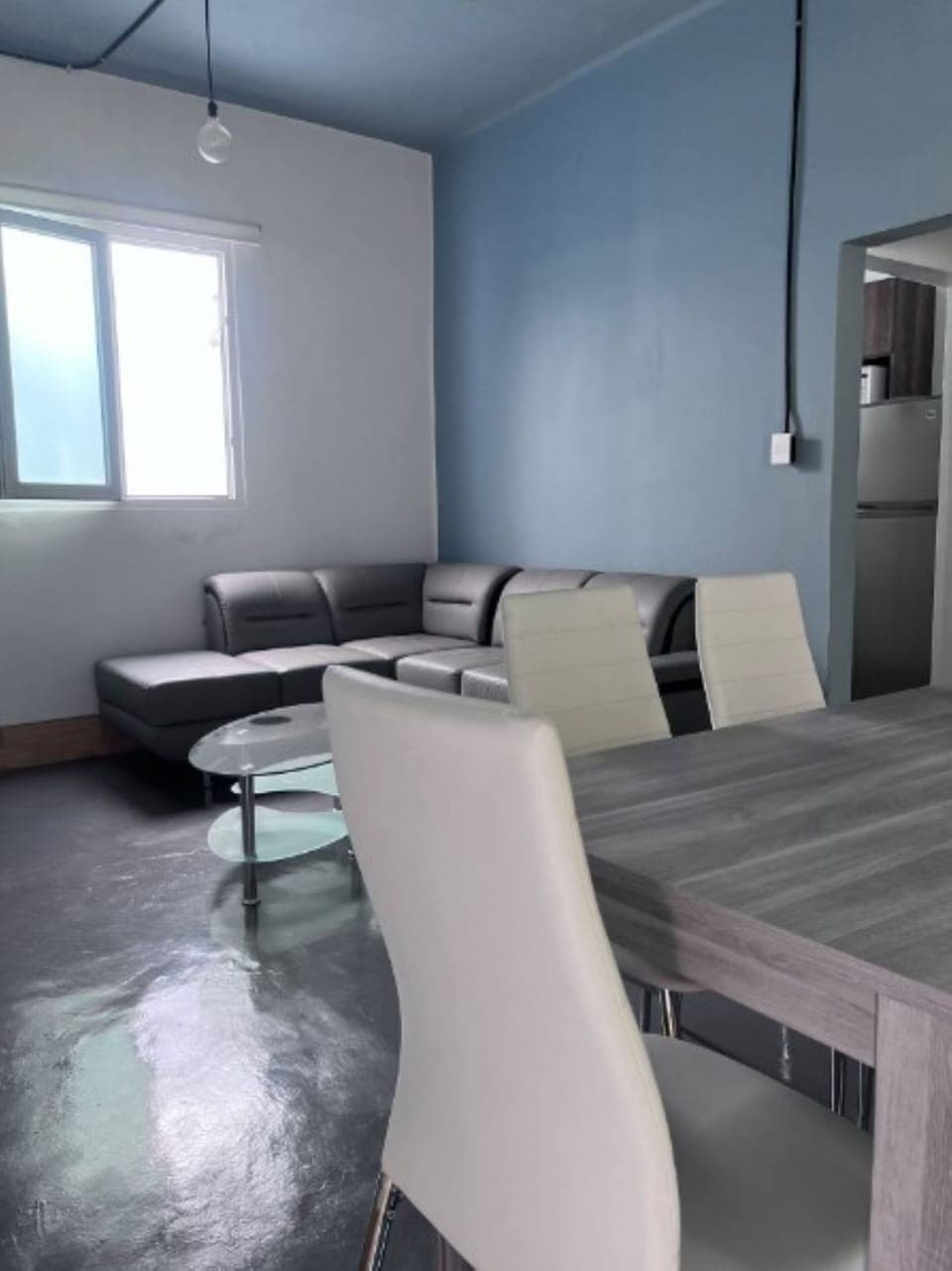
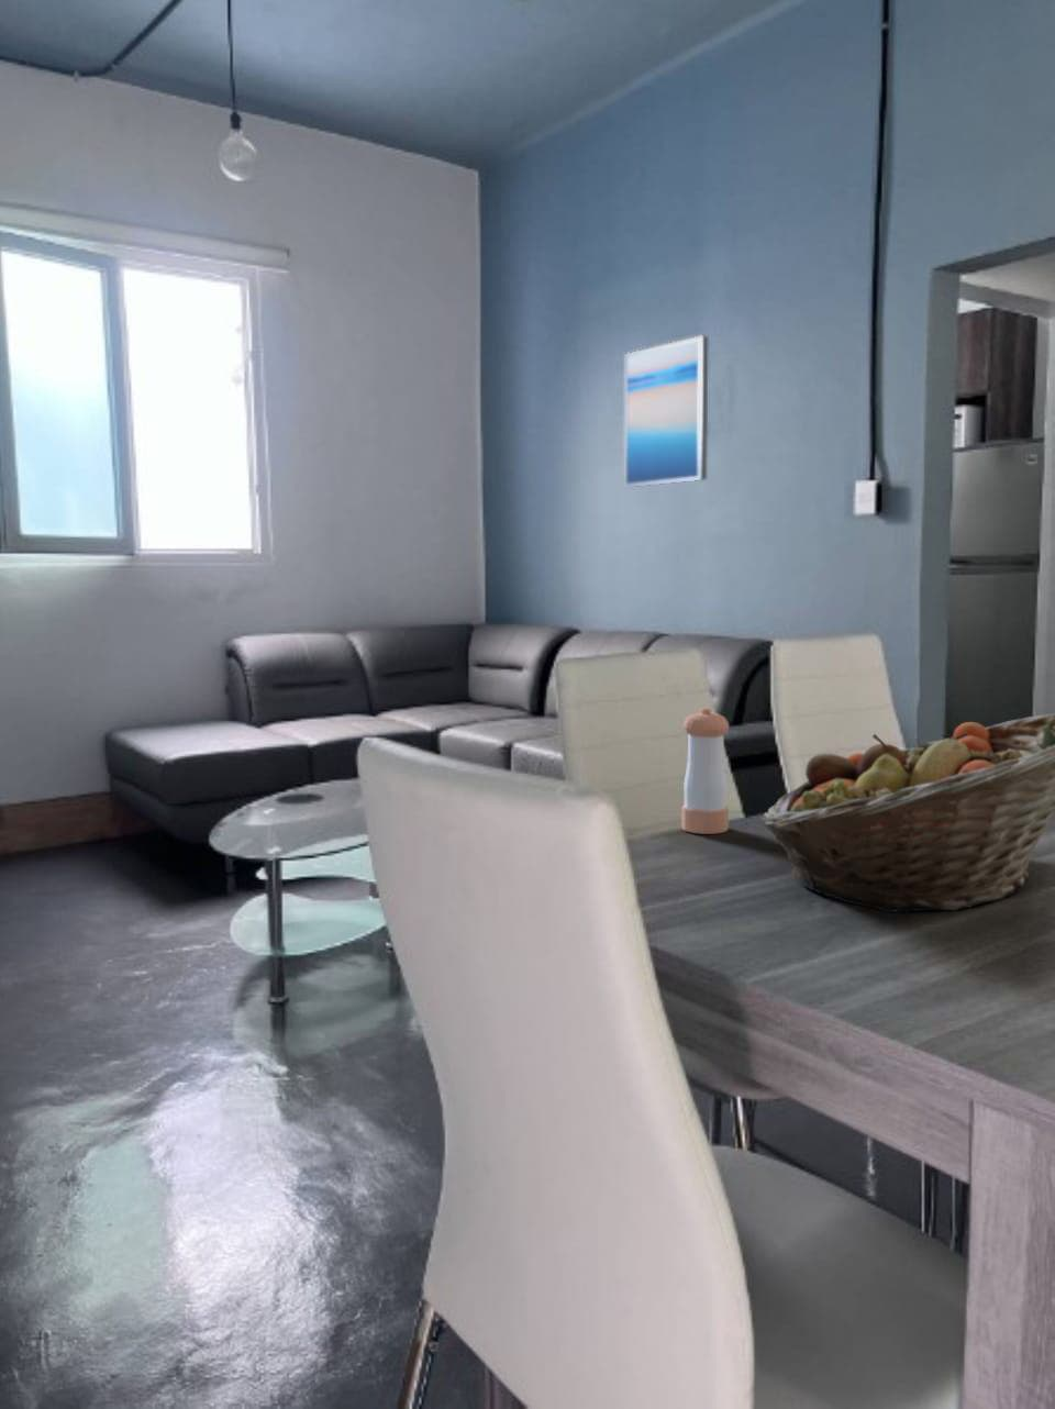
+ fruit basket (926, 797)
+ pepper shaker (706, 768)
+ wall art (664, 415)
